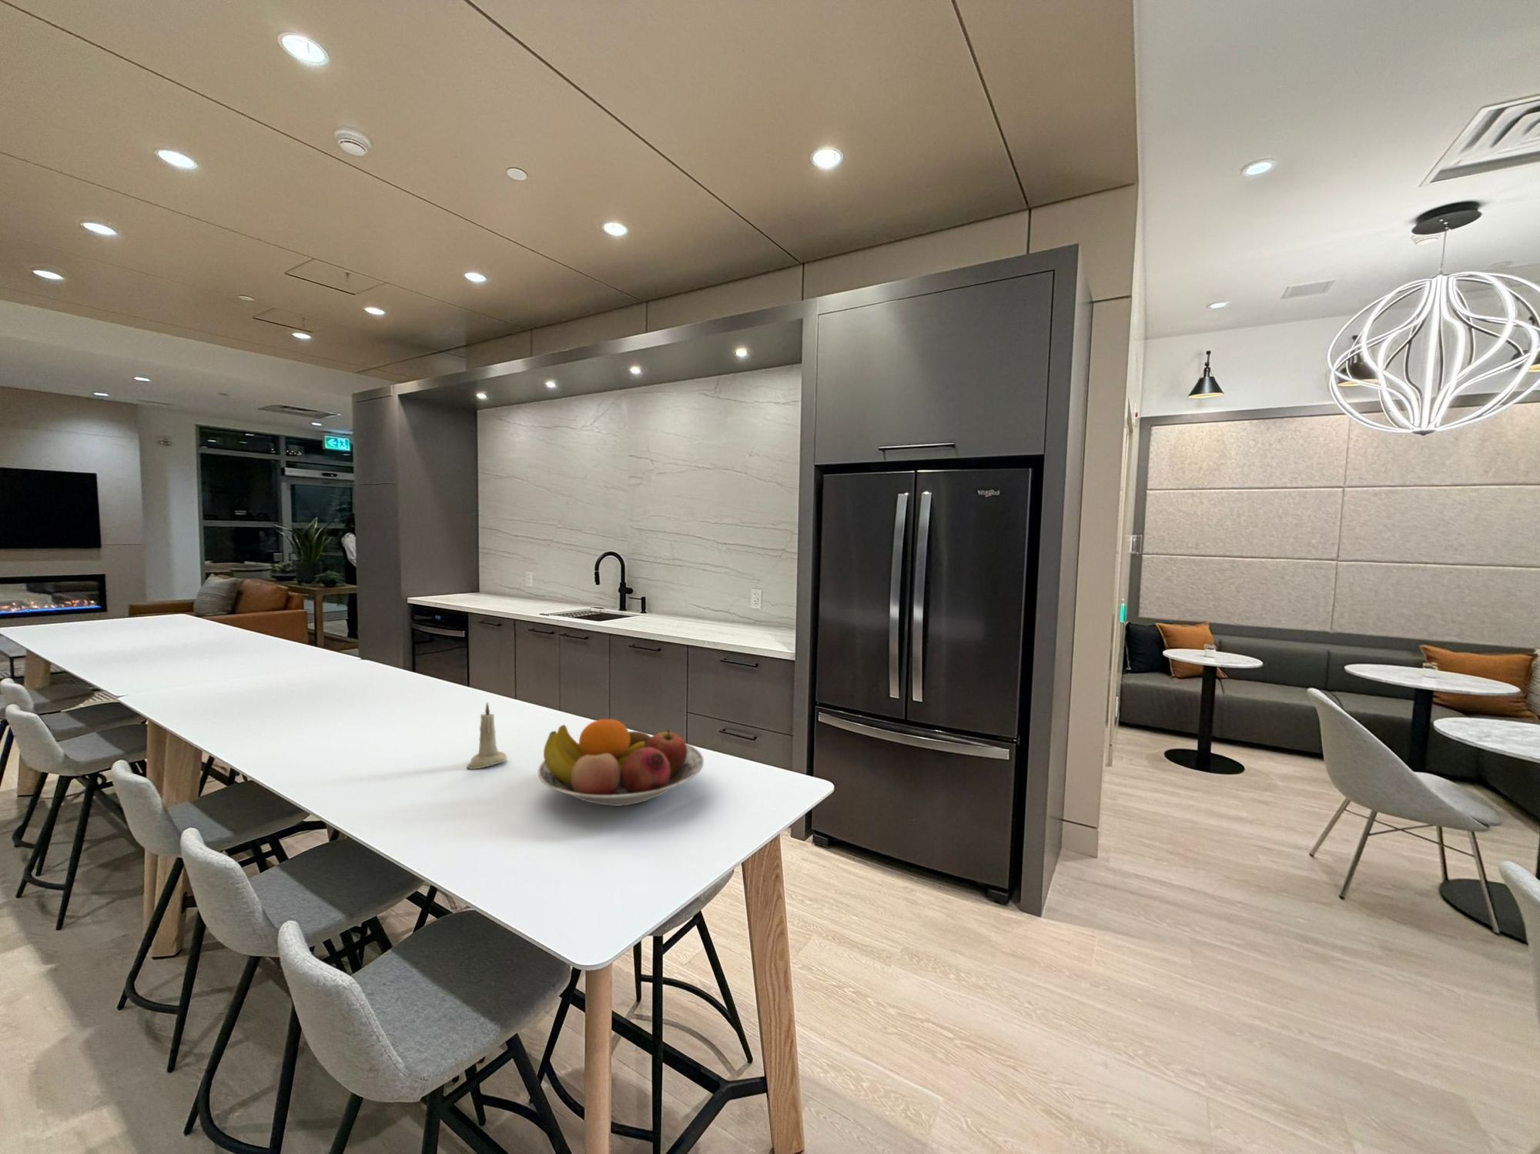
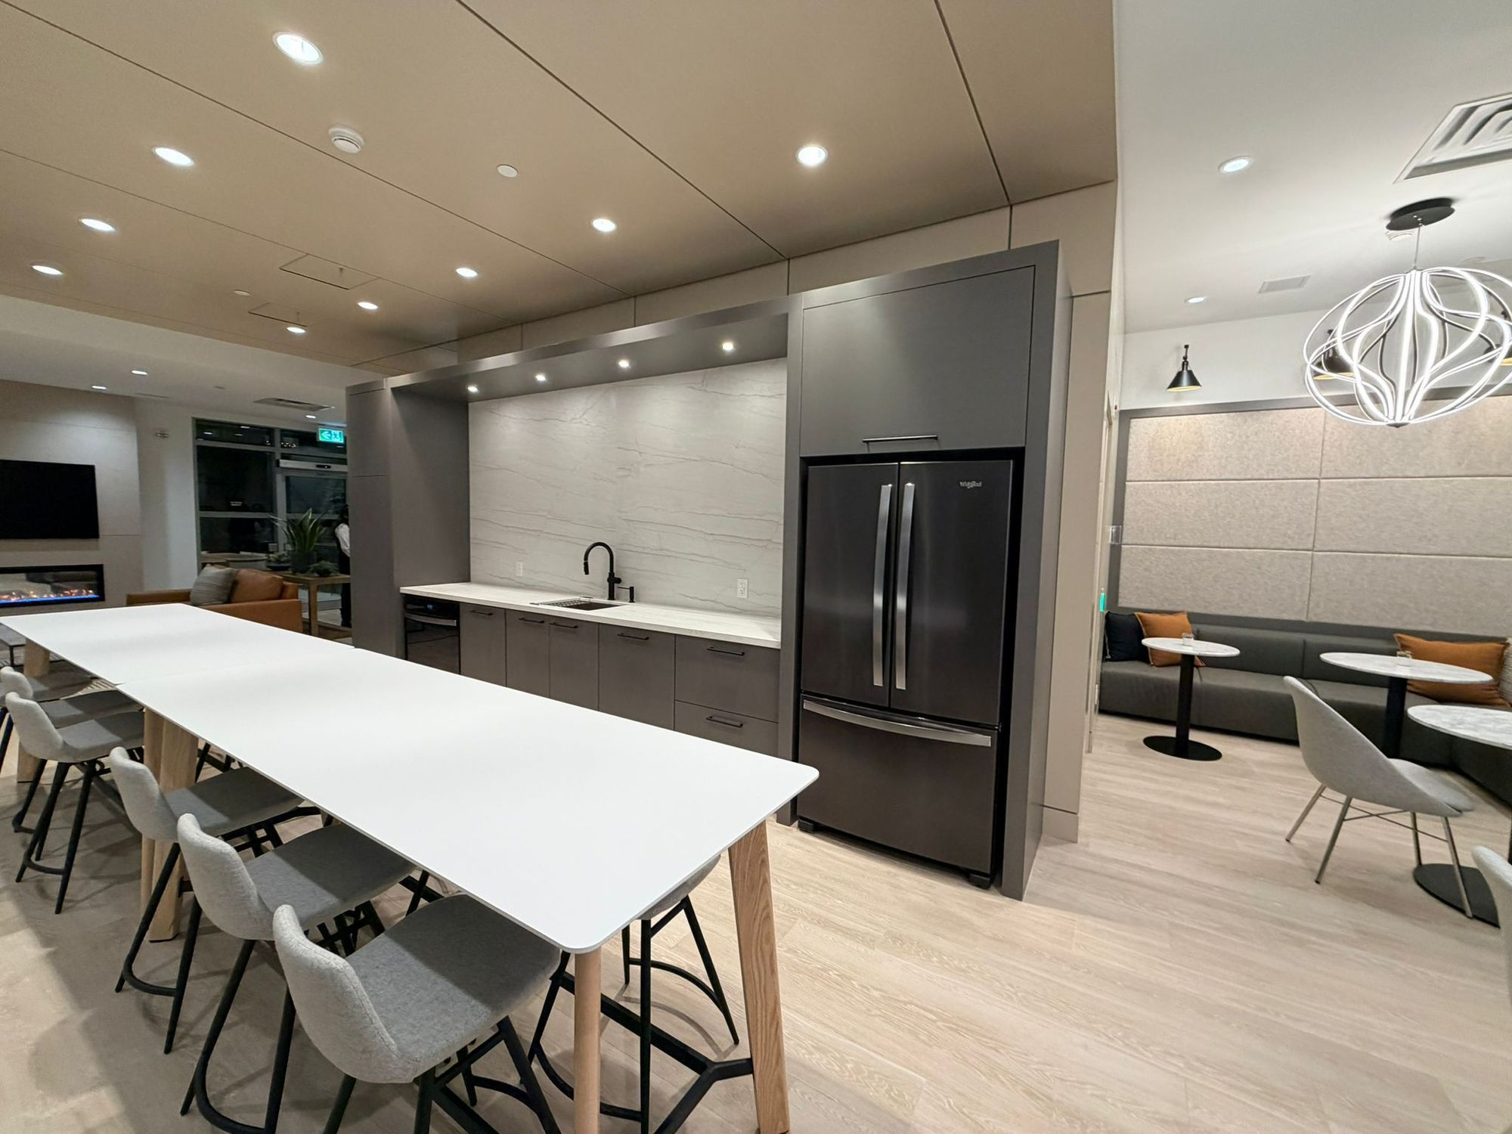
- candle (486, 732)
- fruit bowl (623, 755)
